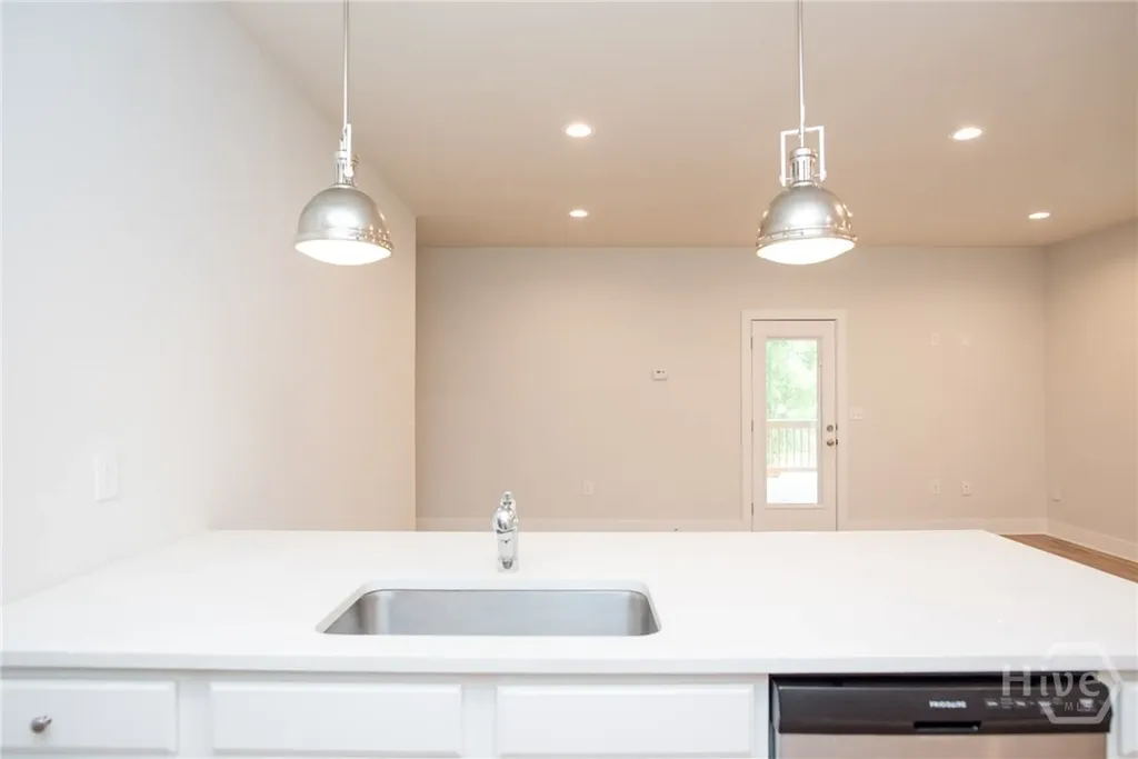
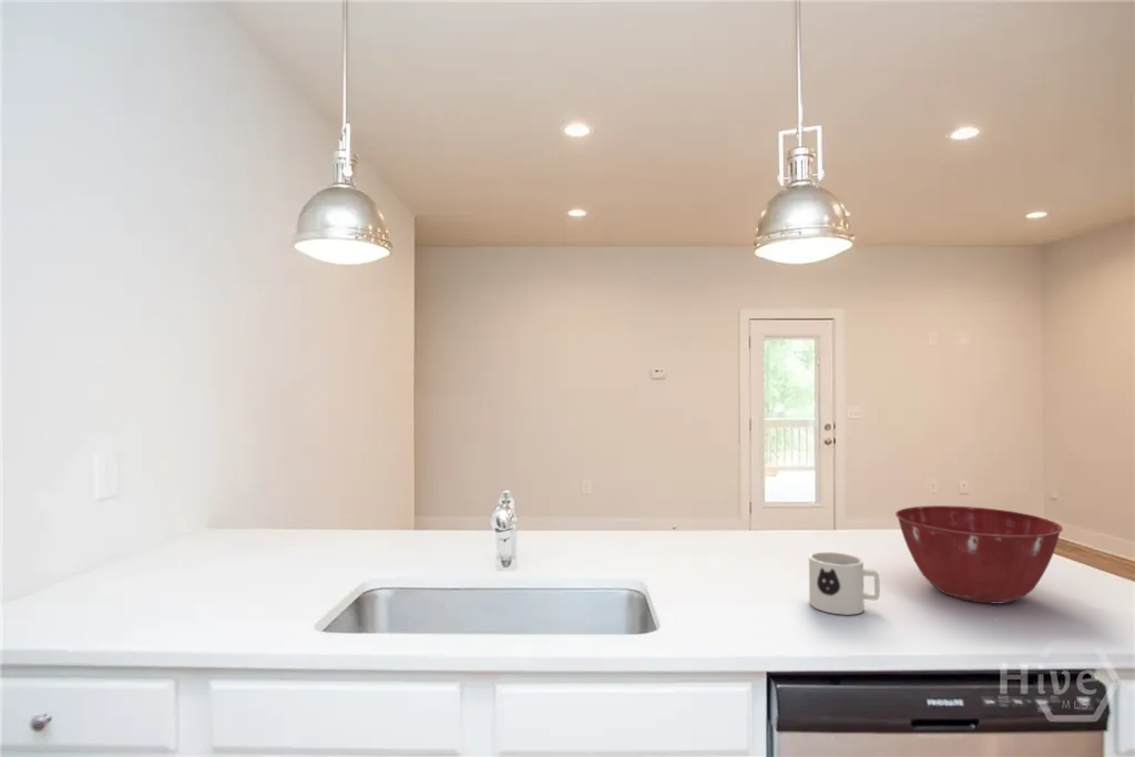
+ mixing bowl (973, 554)
+ mug (841, 581)
